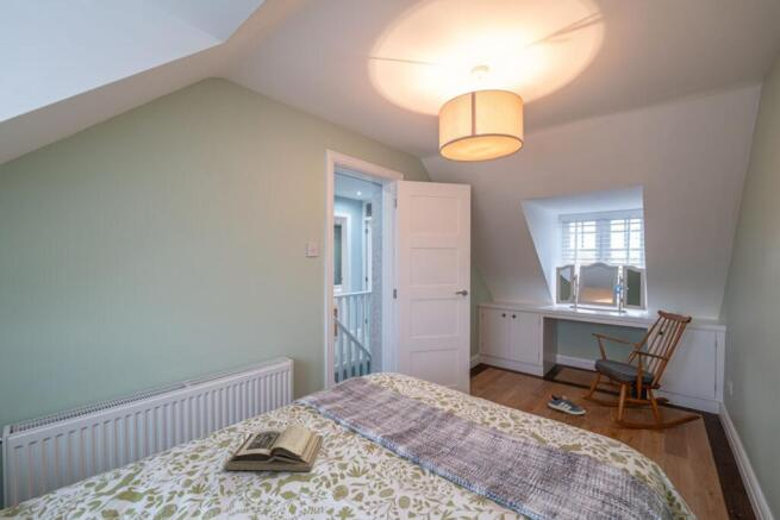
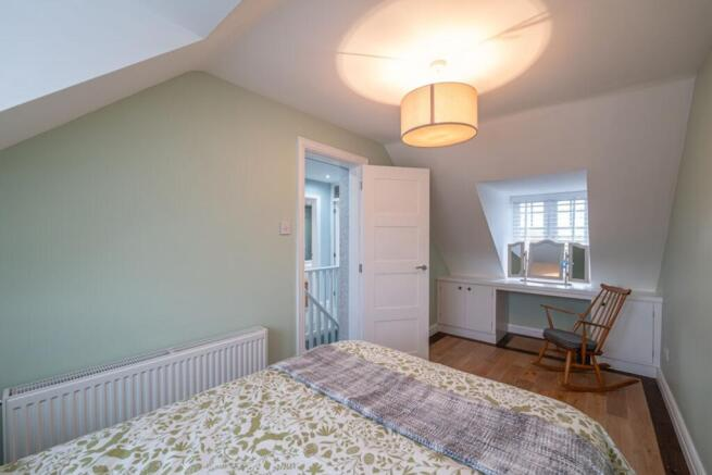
- book (277, 444)
- sneaker (566, 402)
